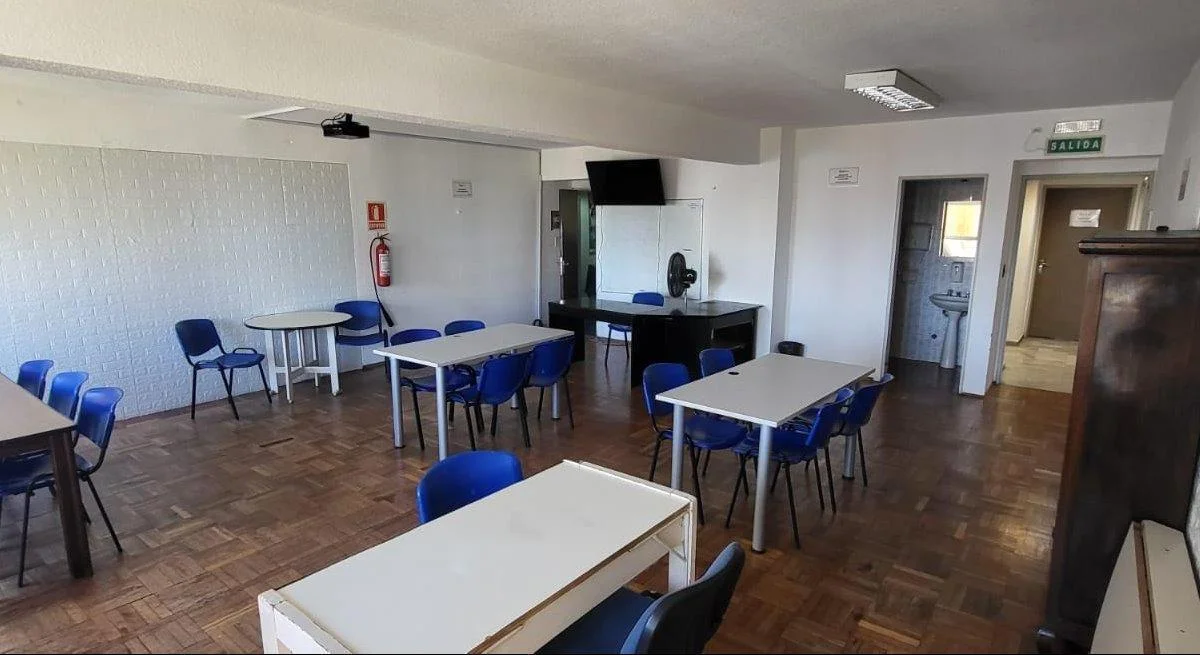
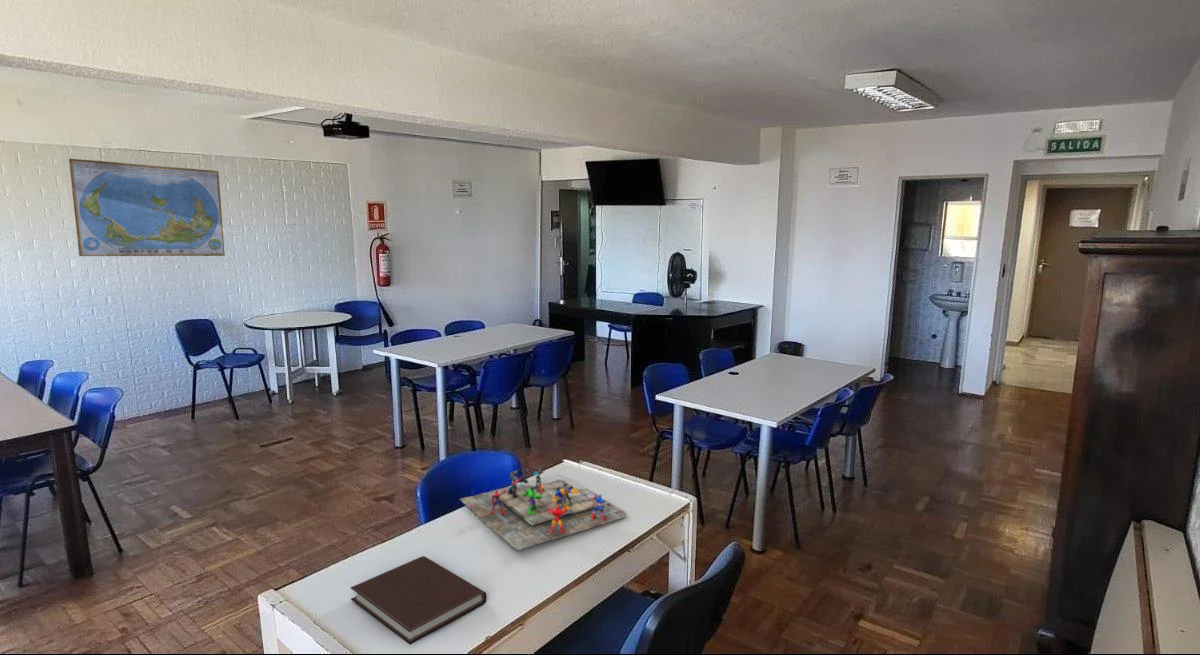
+ world map (153, 211)
+ board game (541, 492)
+ notebook (418, 595)
